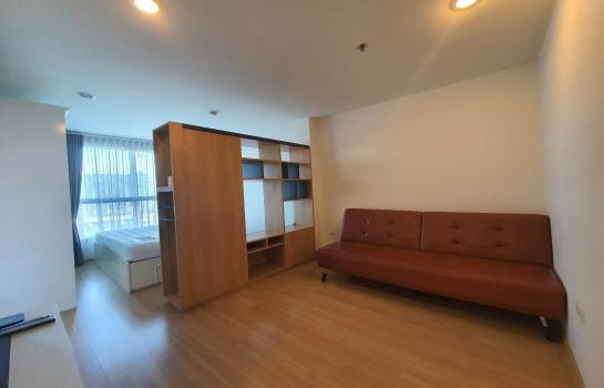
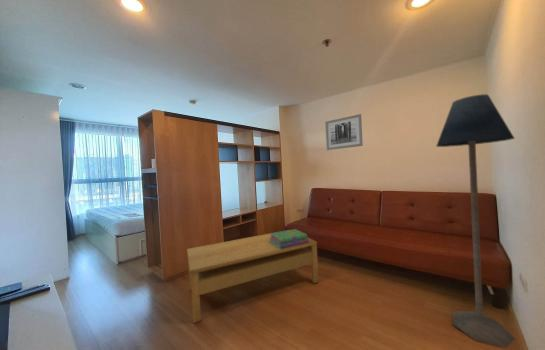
+ floor lamp (475, 214)
+ wall art (342, 133)
+ stack of books (288, 237)
+ coffee table (253, 265)
